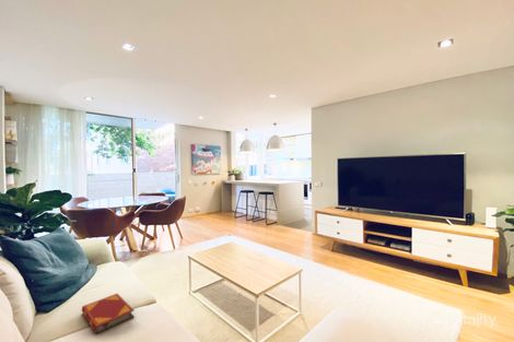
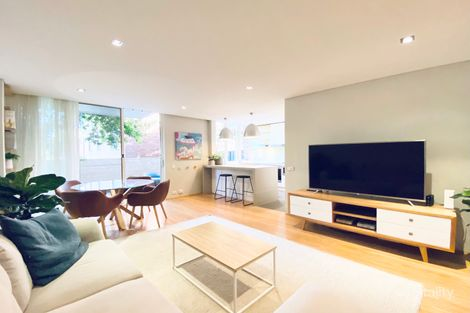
- hardback book (107, 311)
